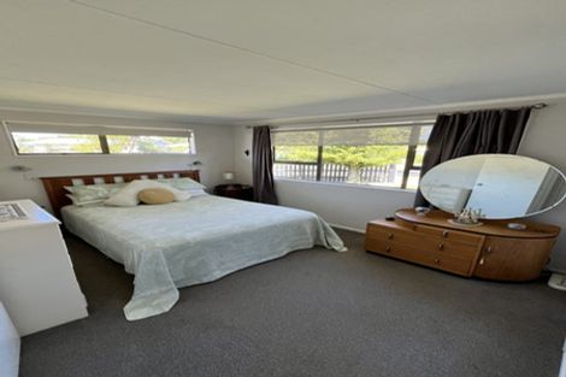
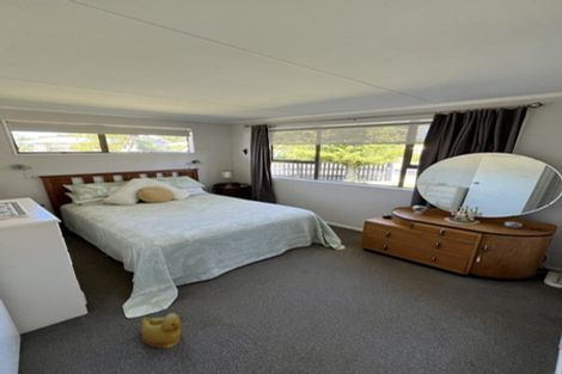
+ rubber duck (159, 325)
